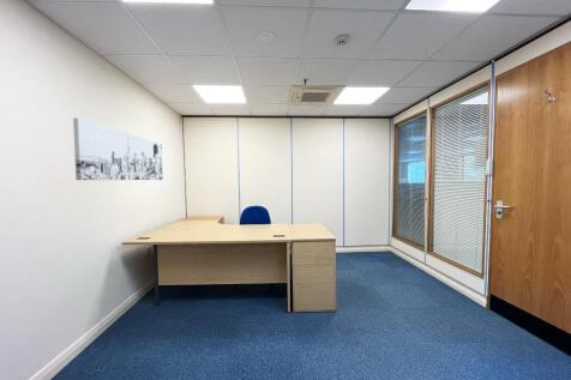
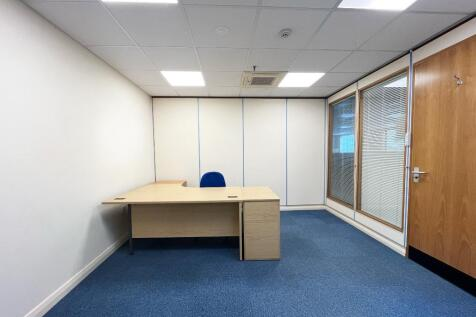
- wall art (130, 157)
